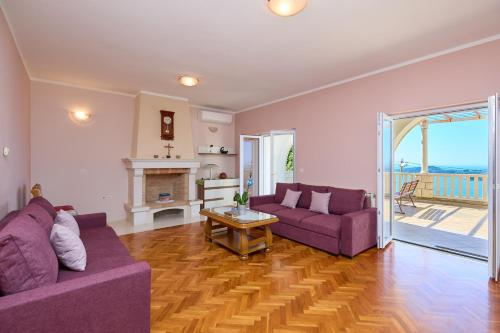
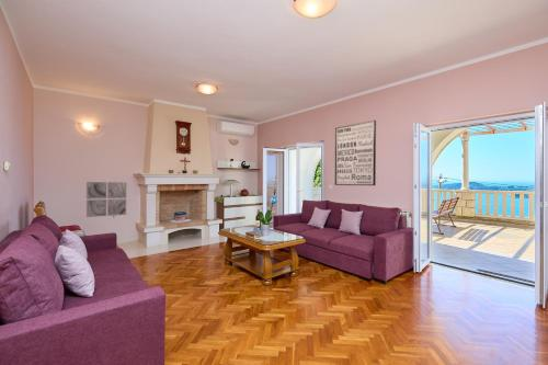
+ wall art (107, 199)
+ wall art (354, 155)
